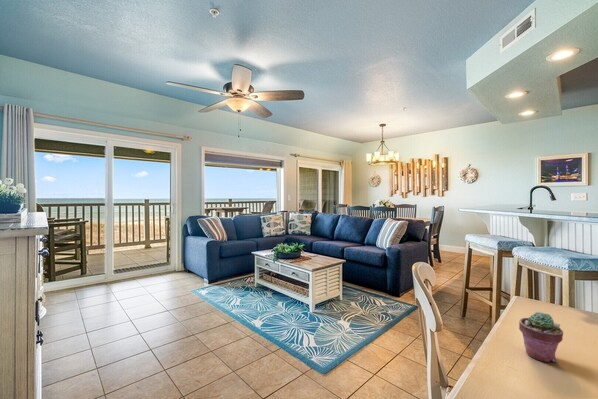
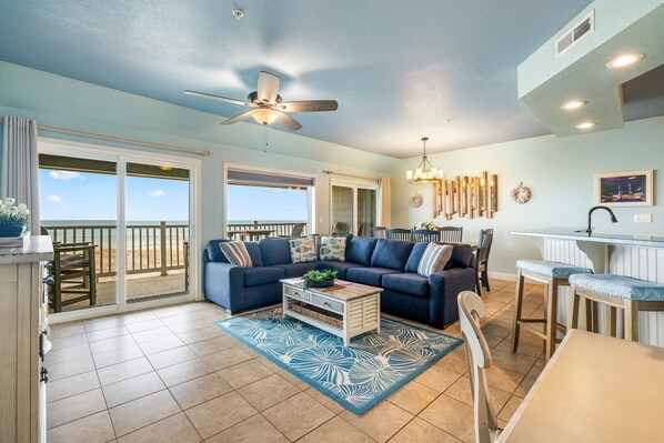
- potted succulent (540, 334)
